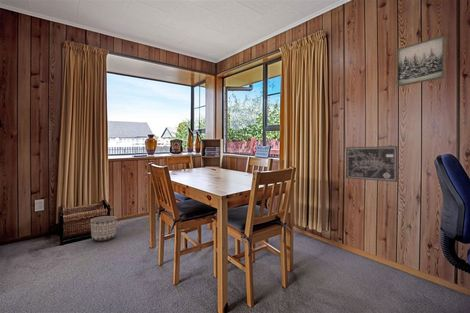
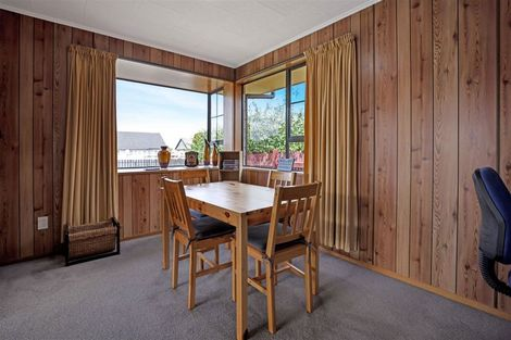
- planter (103, 228)
- wall art (369, 163)
- wall art (419, 62)
